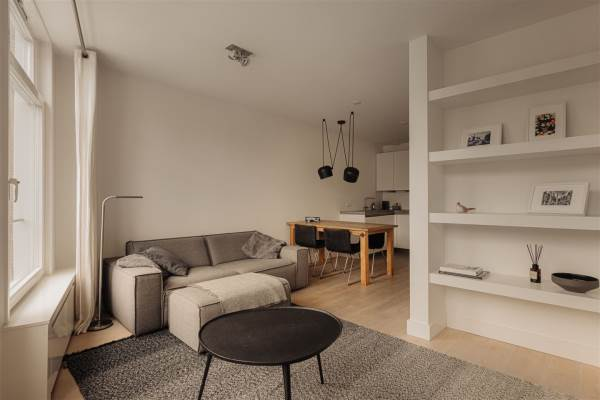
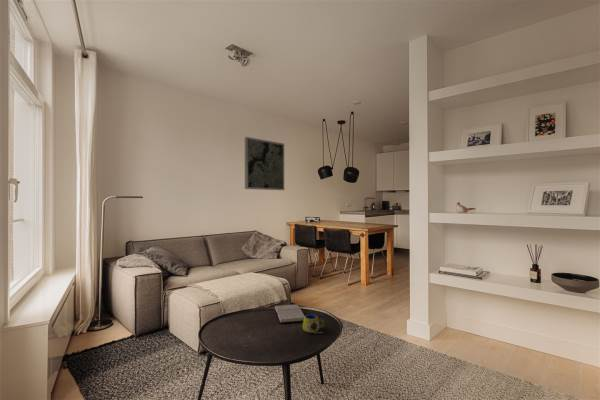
+ hardback book (289, 312)
+ mug (313, 323)
+ wall art (265, 165)
